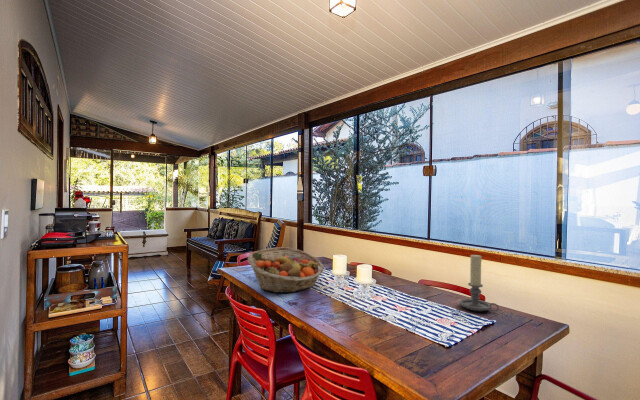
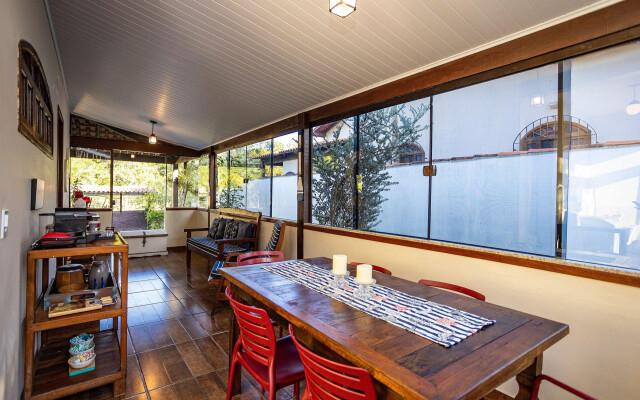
- fruit basket (286, 268)
- candle holder (478, 281)
